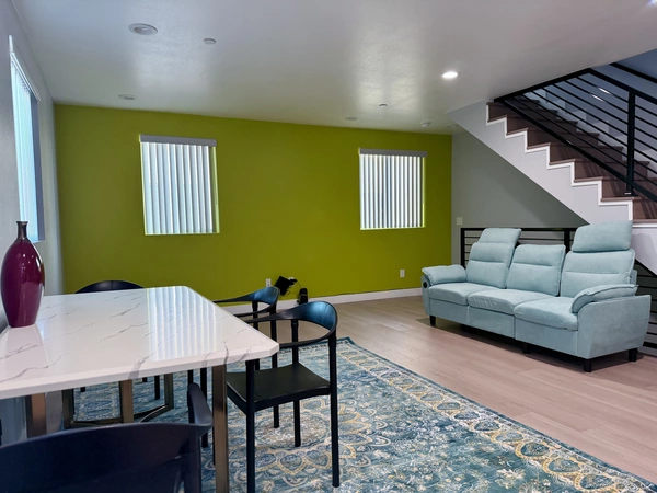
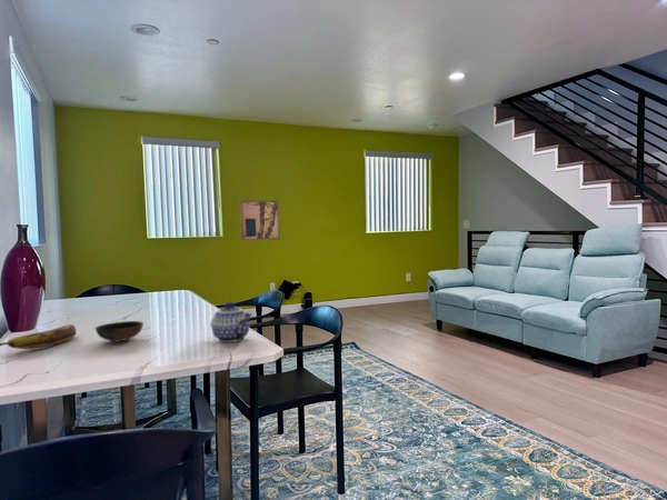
+ banana (41, 336)
+ wall art (260, 220)
+ bowl (120, 332)
+ teapot (230, 320)
